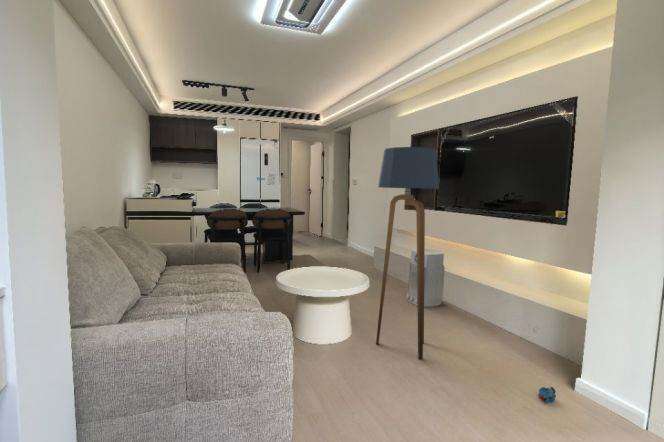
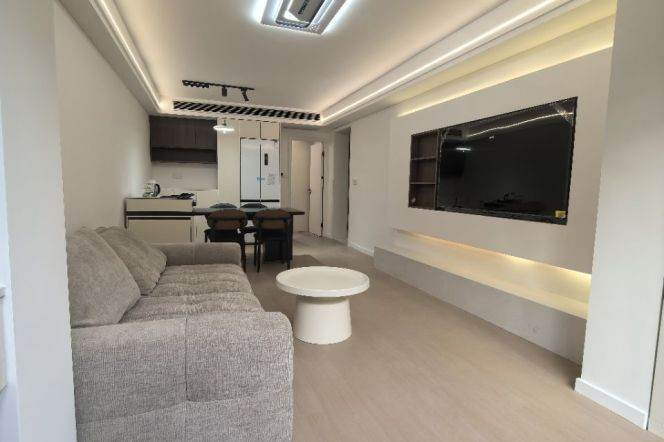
- air purifier (426, 276)
- floor lamp (417, 251)
- toy train (547, 394)
